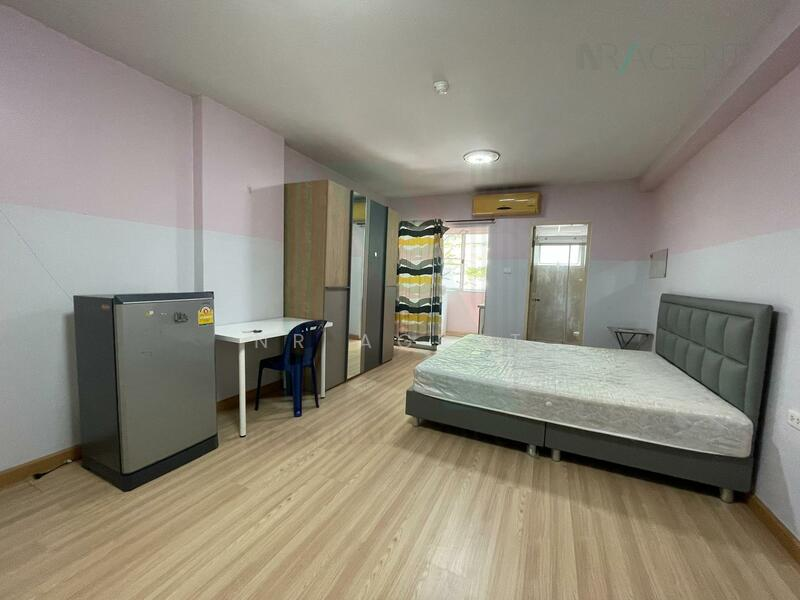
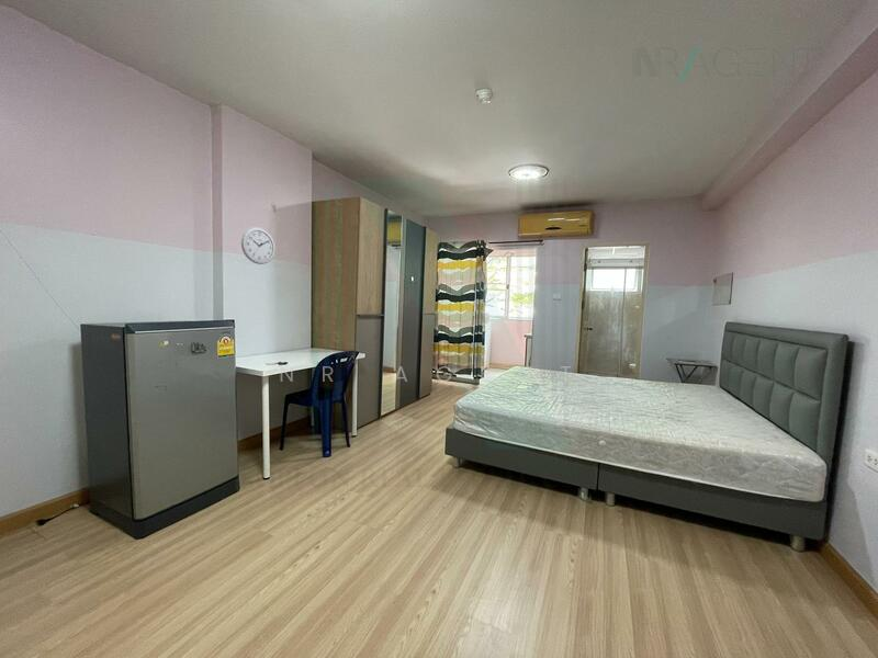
+ wall clock (259, 246)
